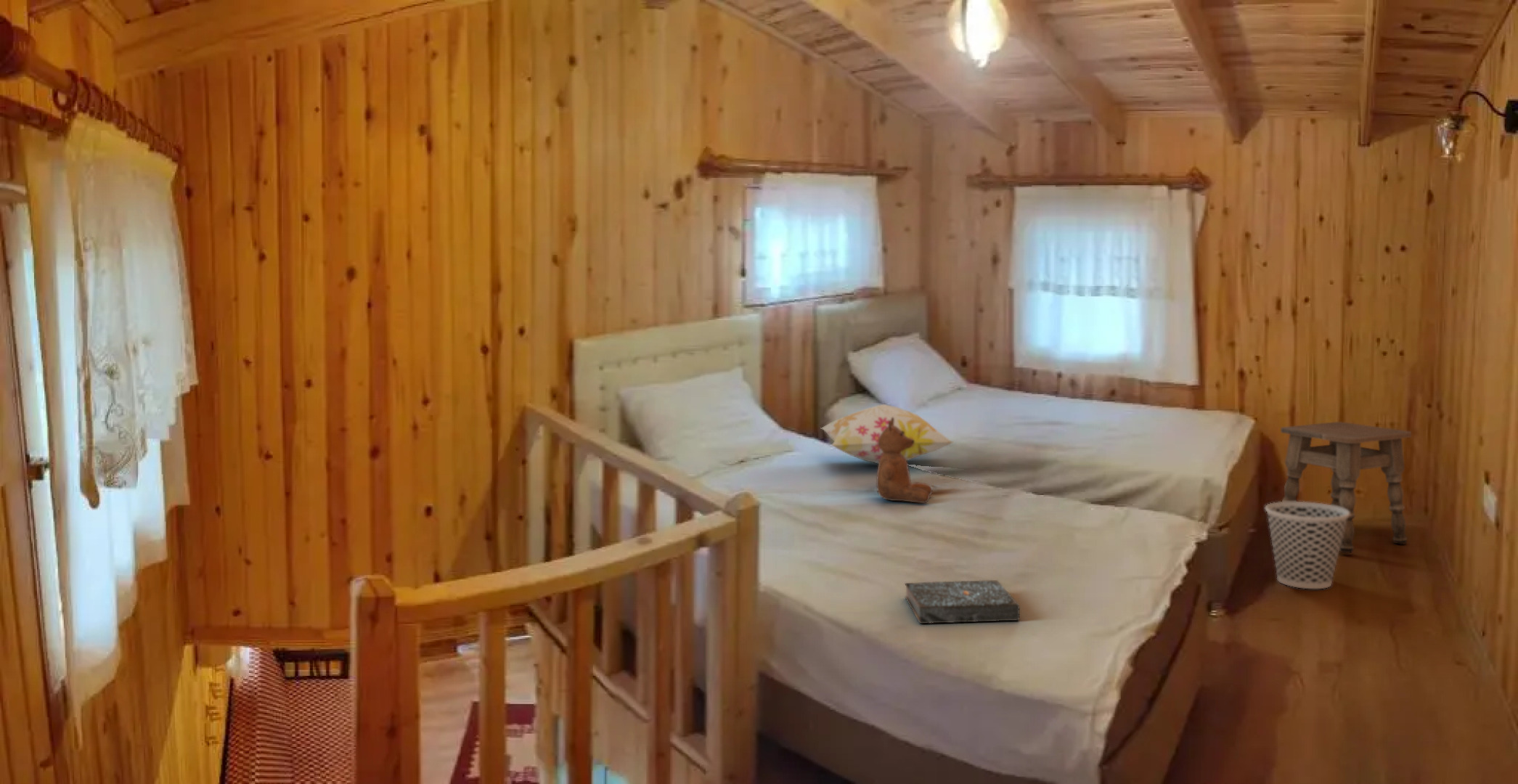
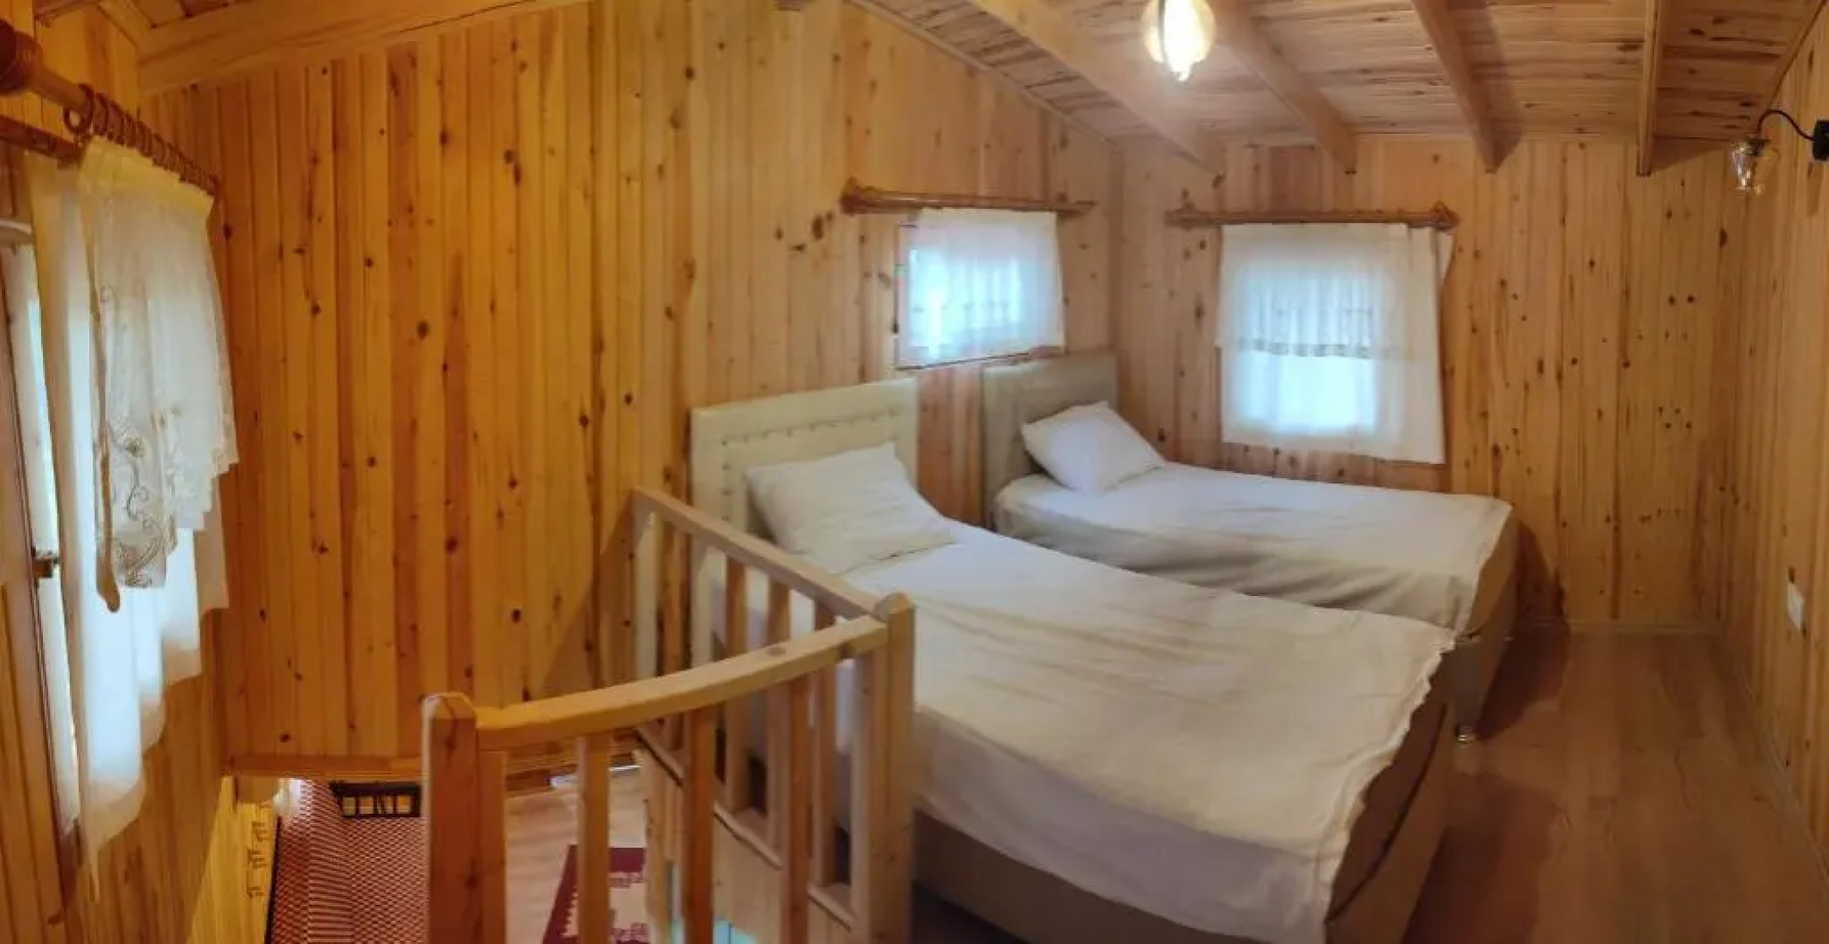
- side table (1342, 484)
- wastebasket (1305, 545)
- teddy bear (904, 460)
- decorative pillow (881, 434)
- book (960, 600)
